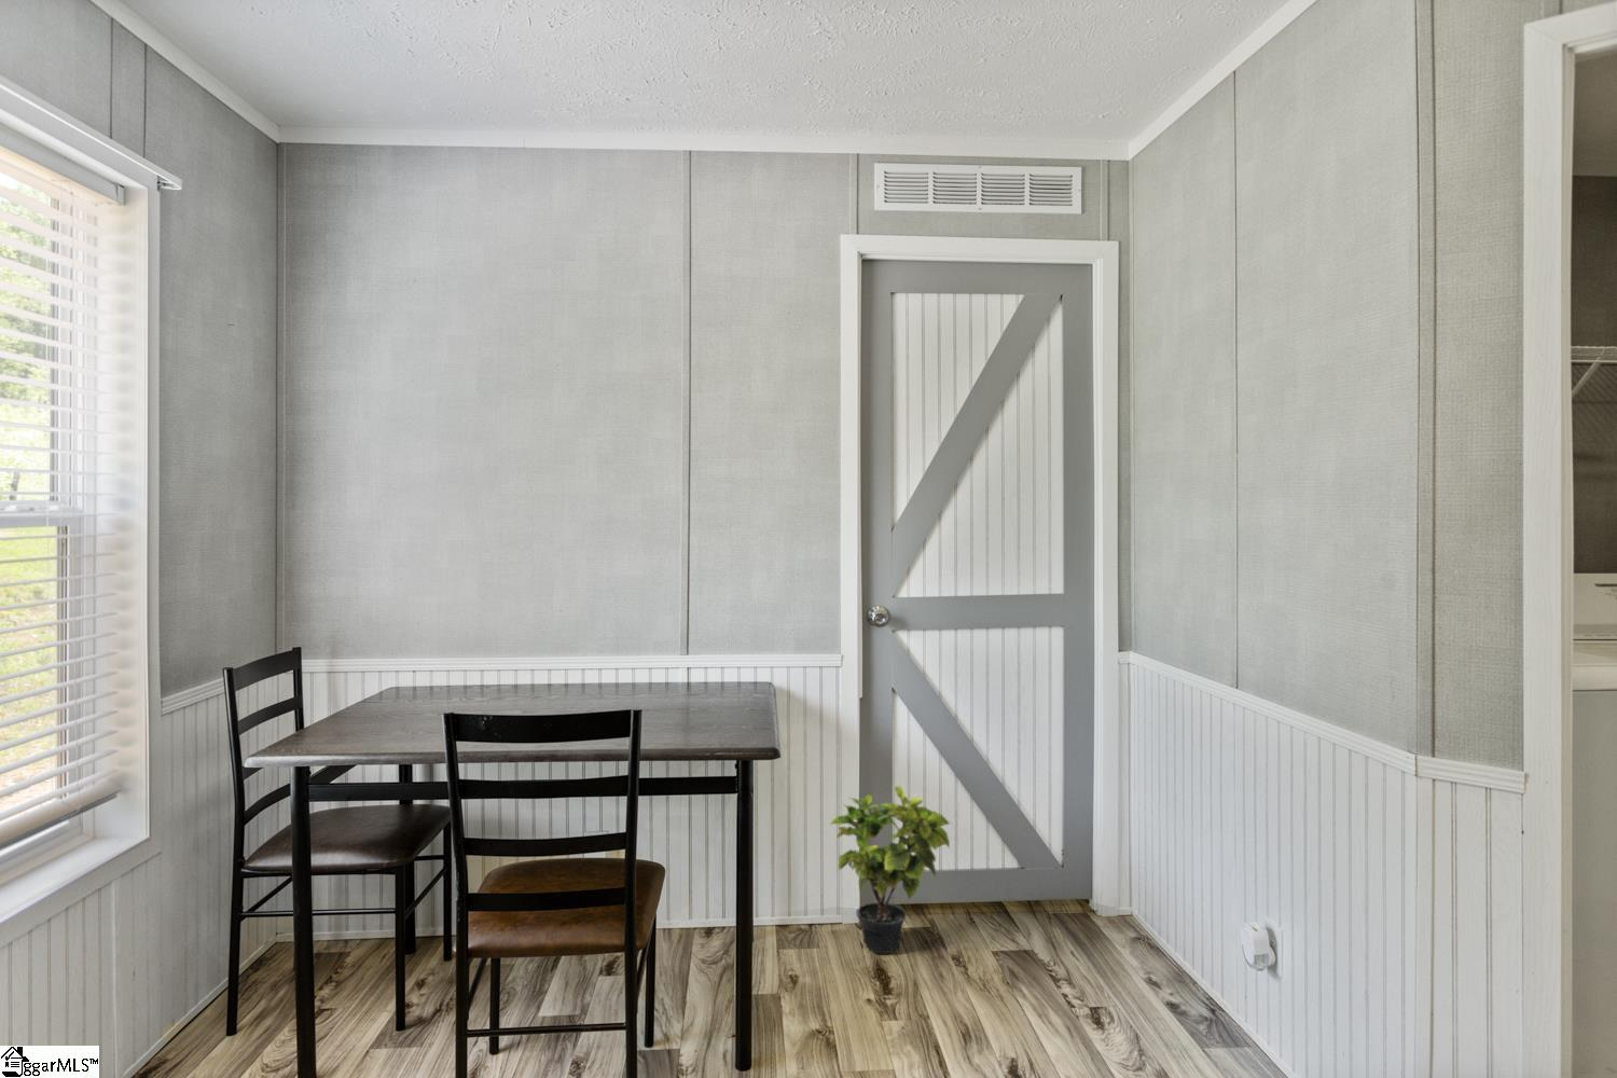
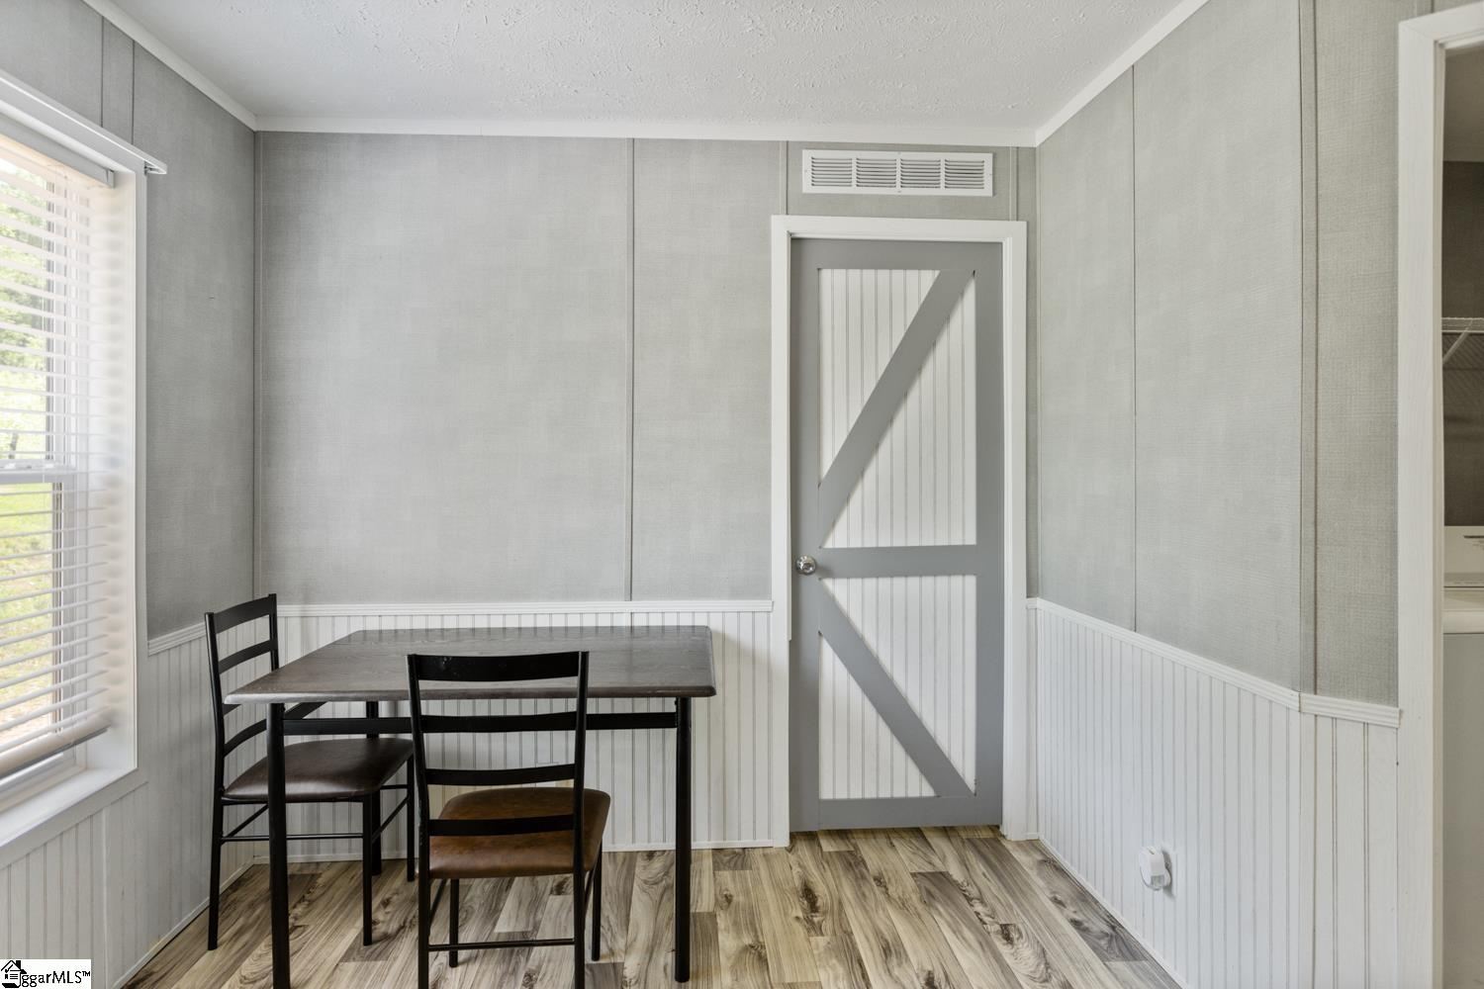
- potted plant (890, 866)
